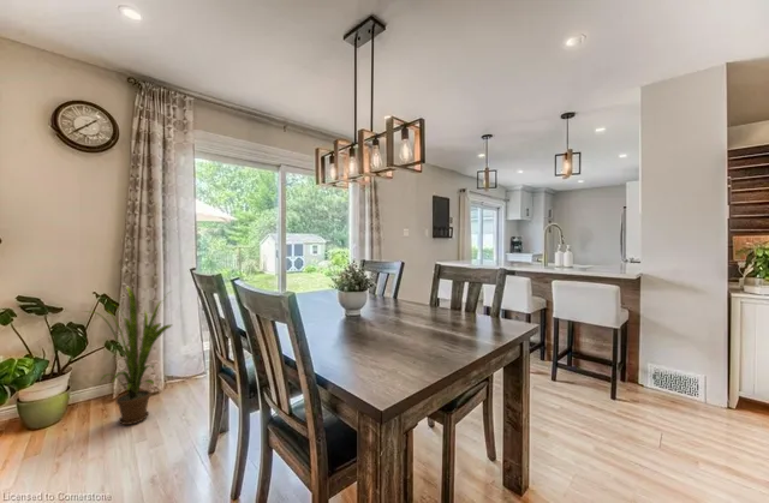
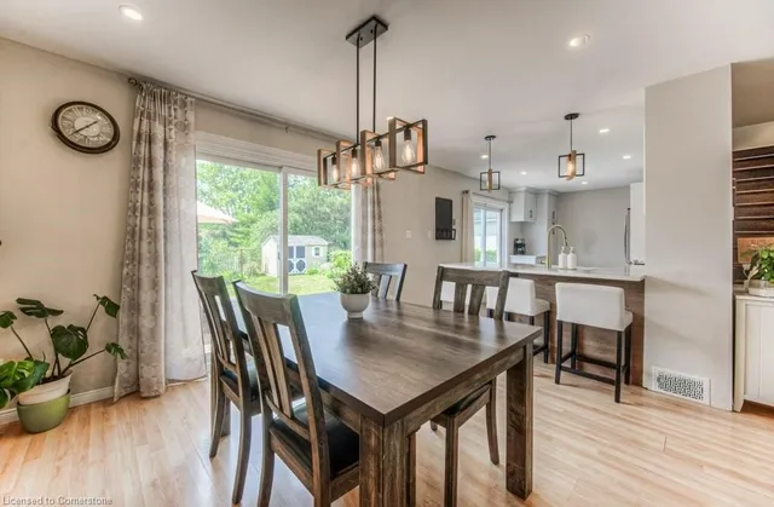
- house plant (129, 353)
